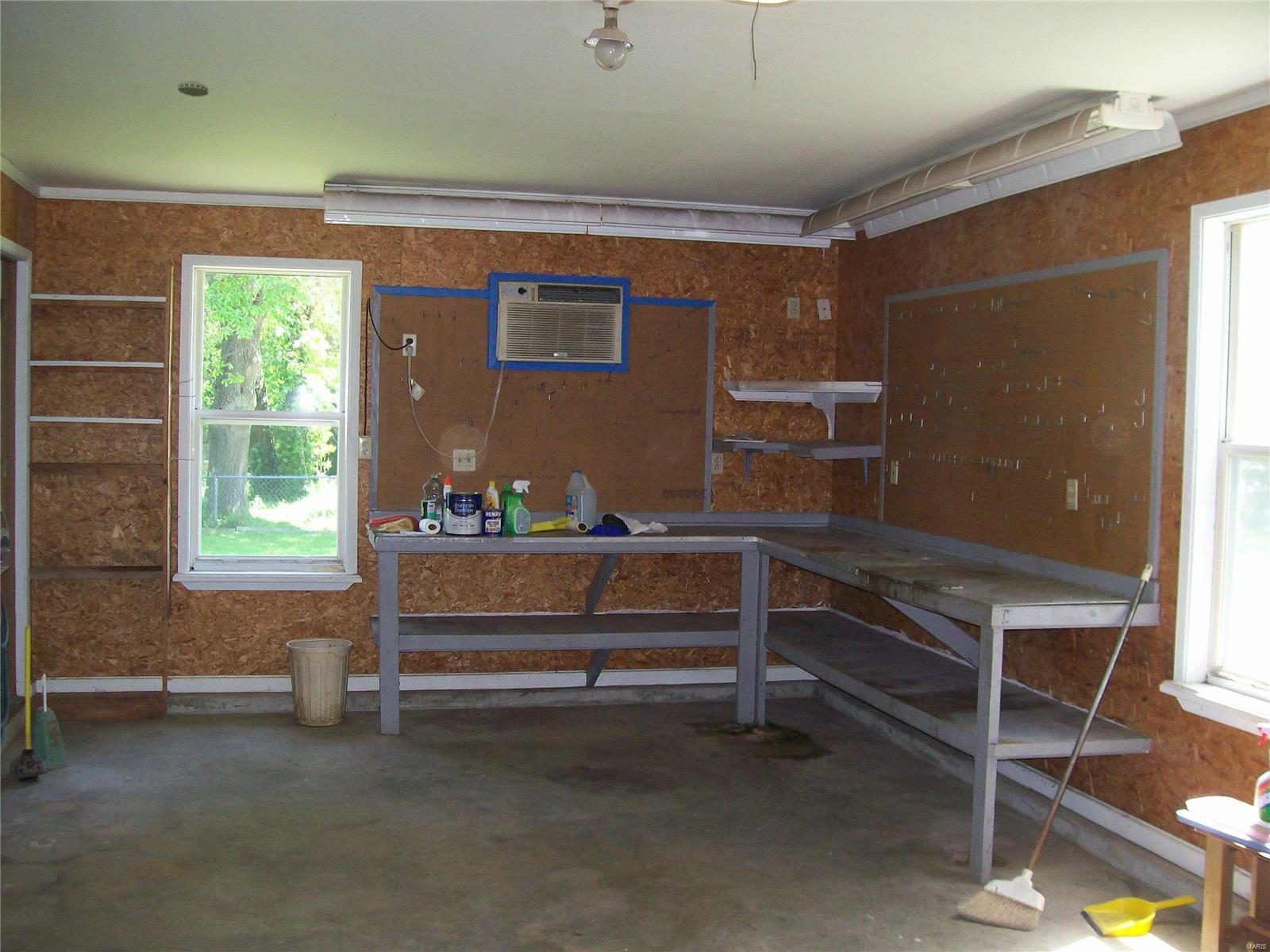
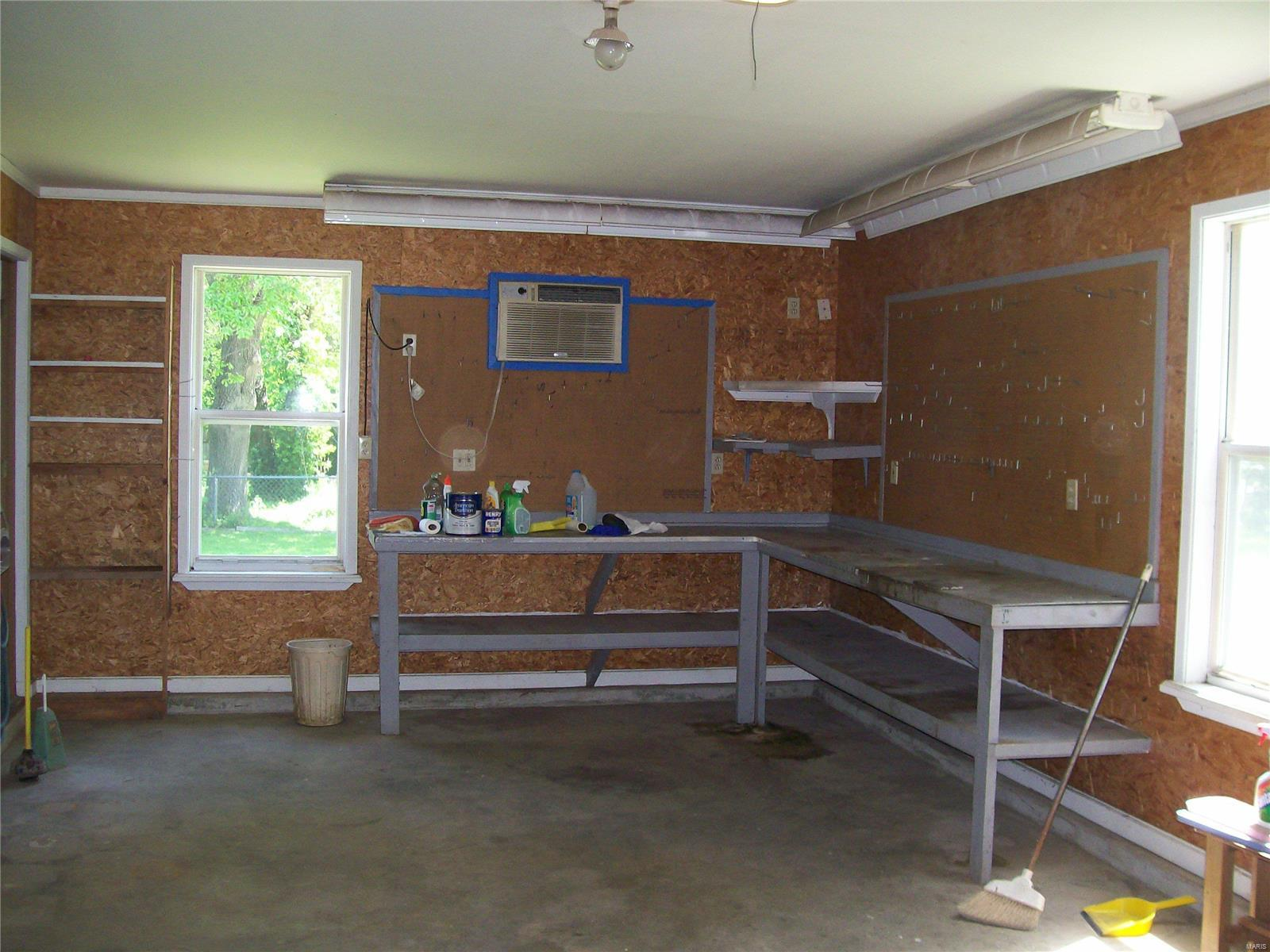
- smoke detector (193, 88)
